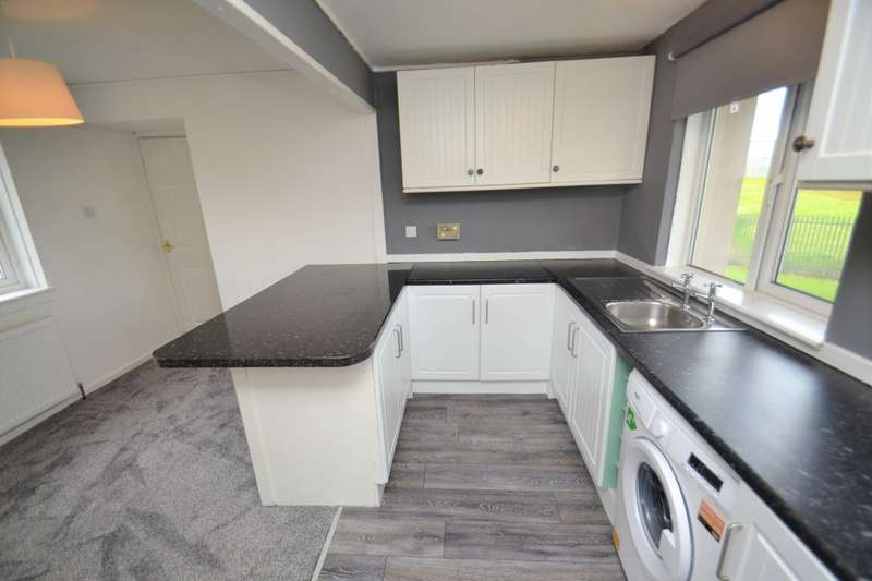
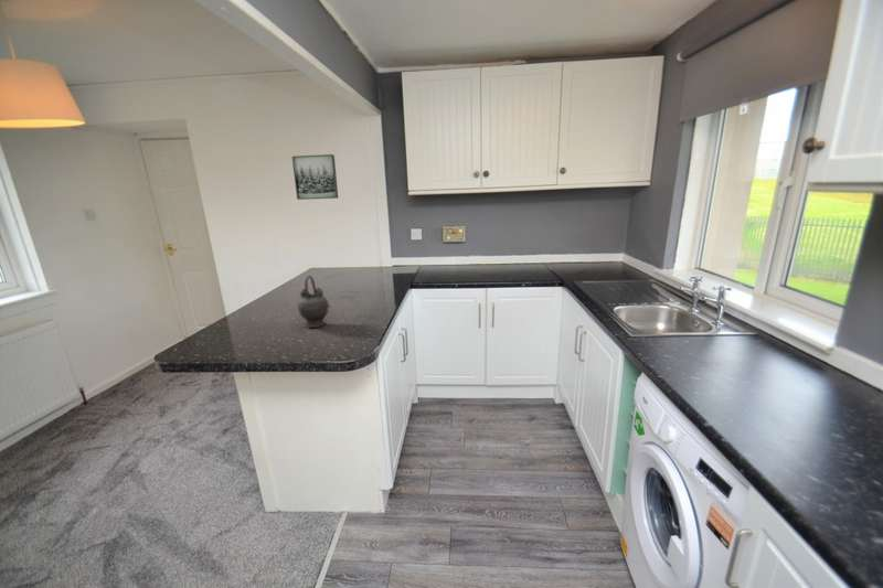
+ teapot (313, 299)
+ wall art (315, 177)
